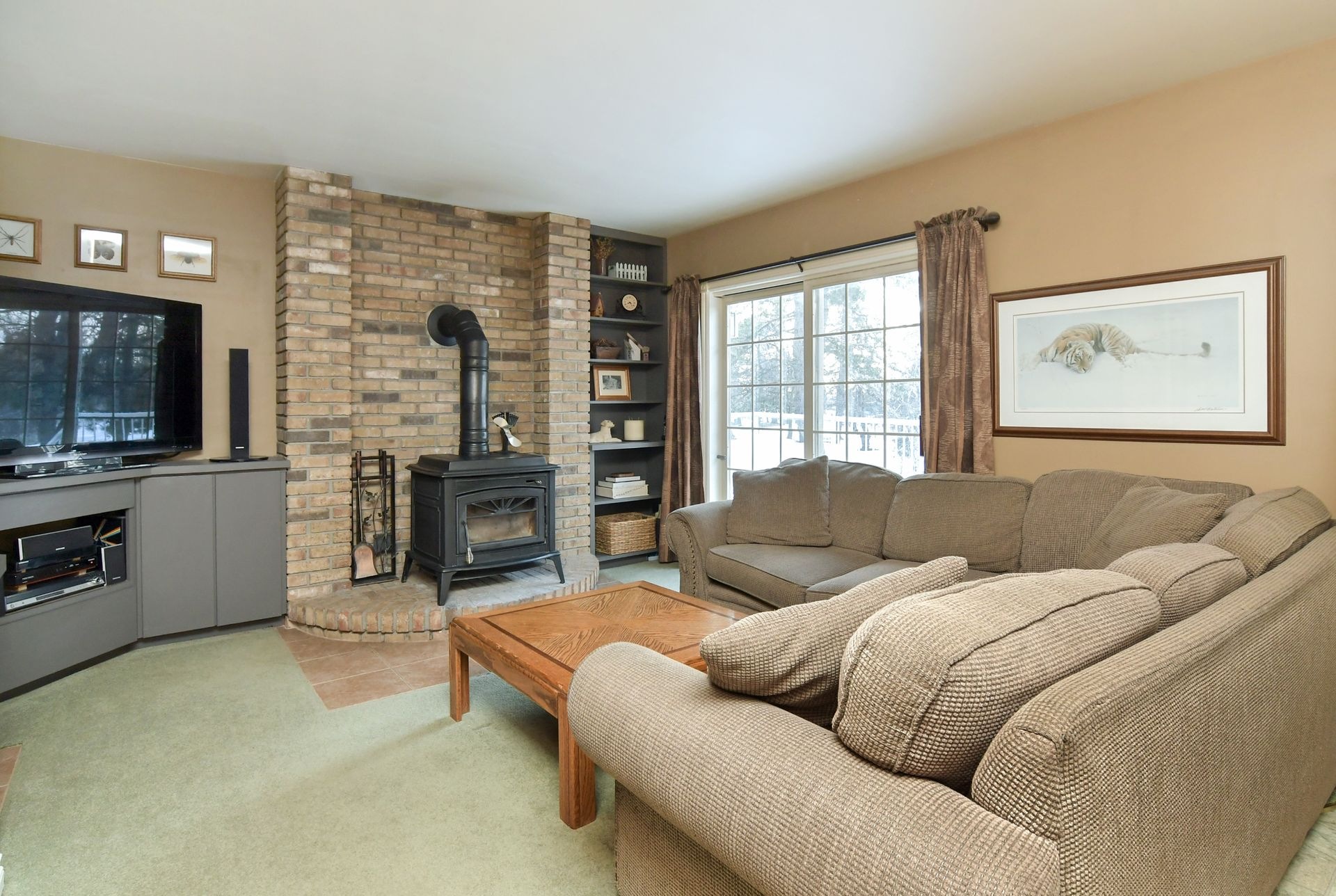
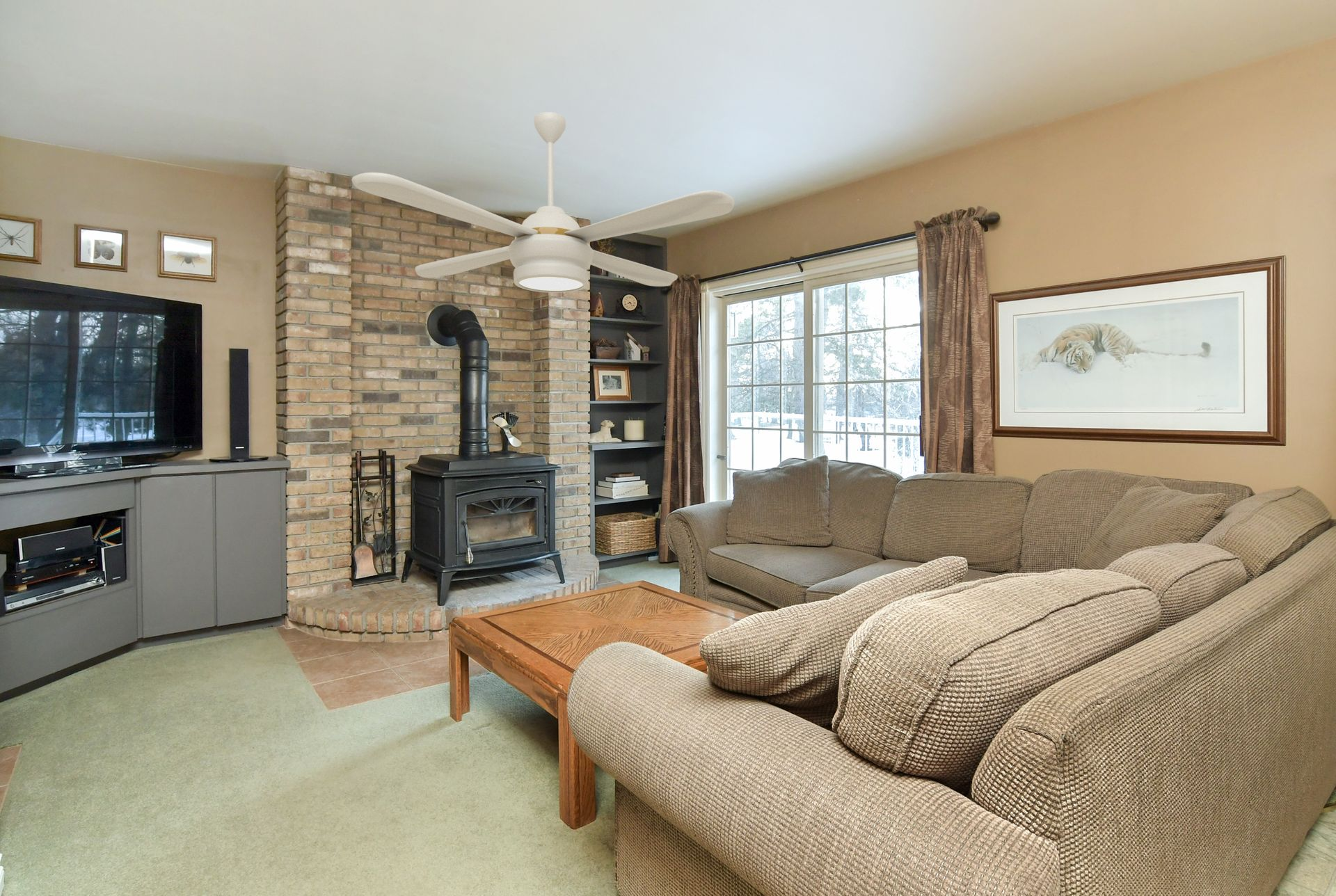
+ ceiling fan (550, 202)
